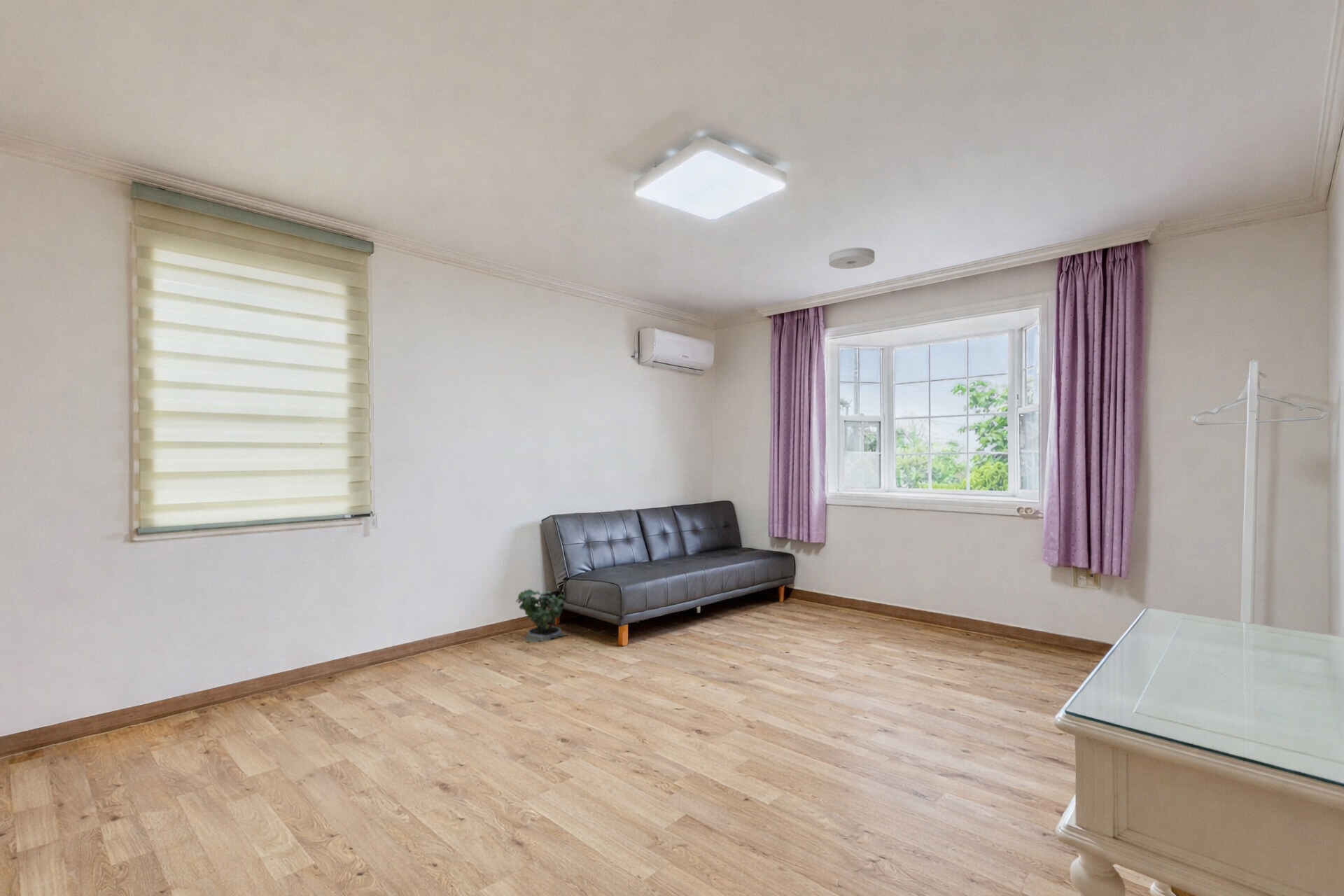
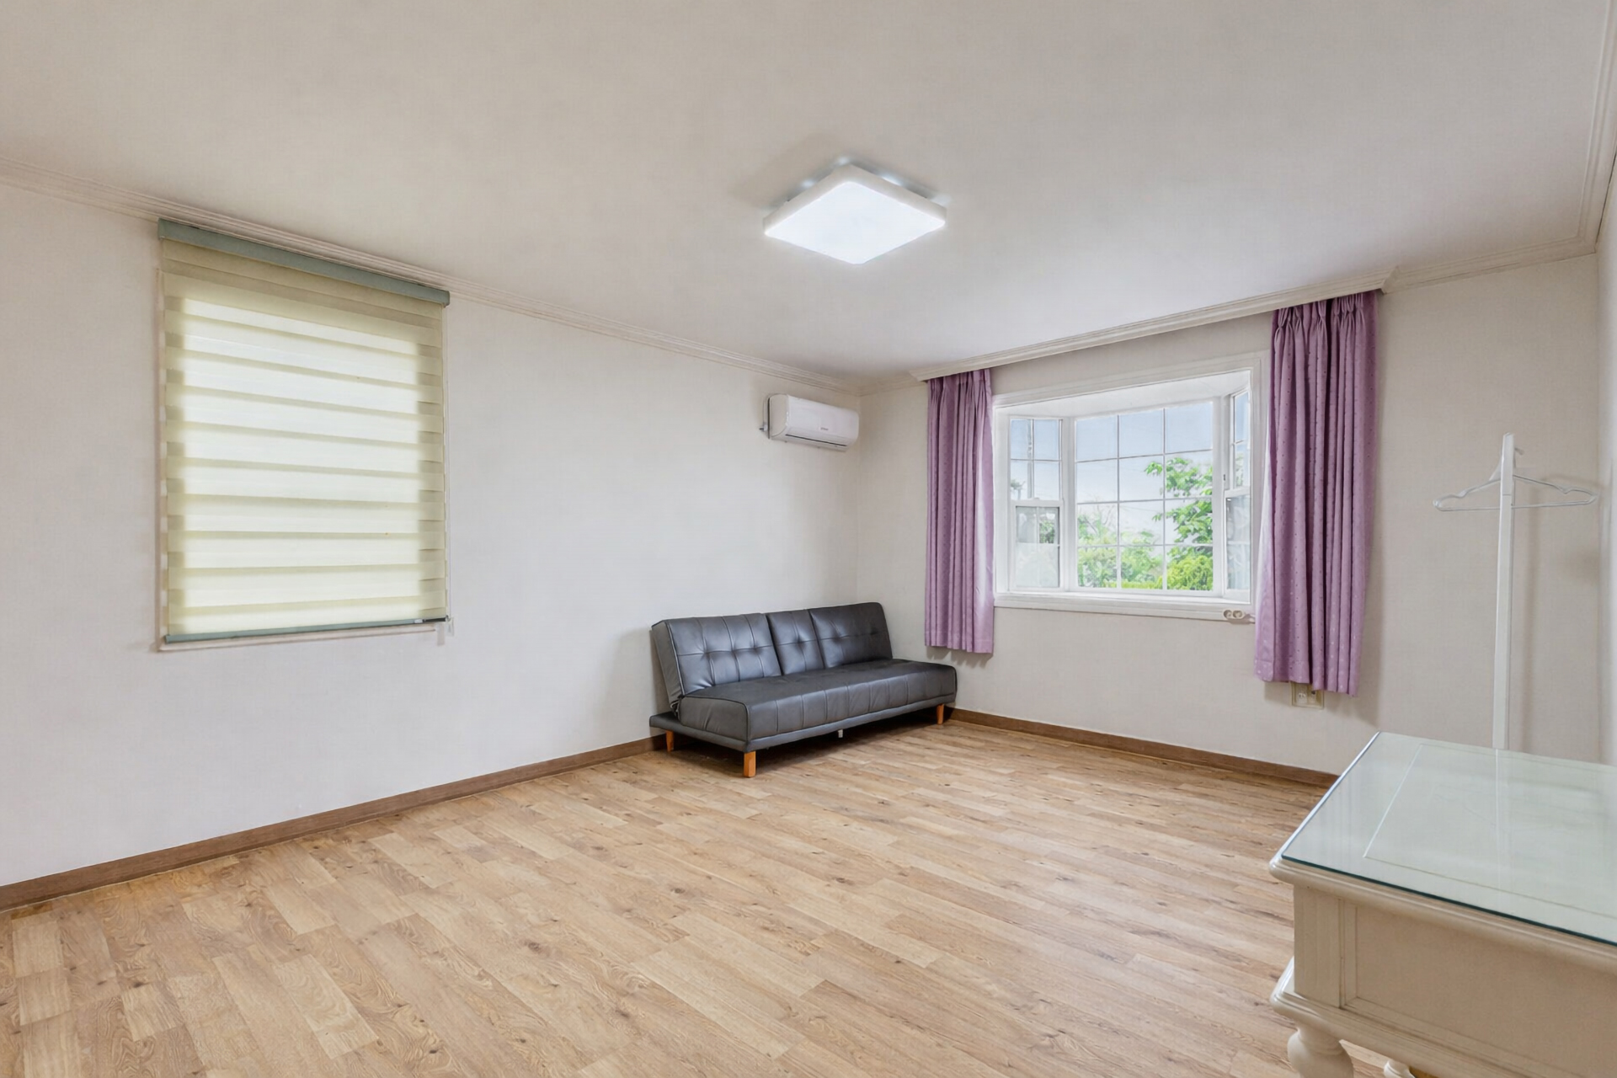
- potted plant (540, 610)
- smoke detector (851, 258)
